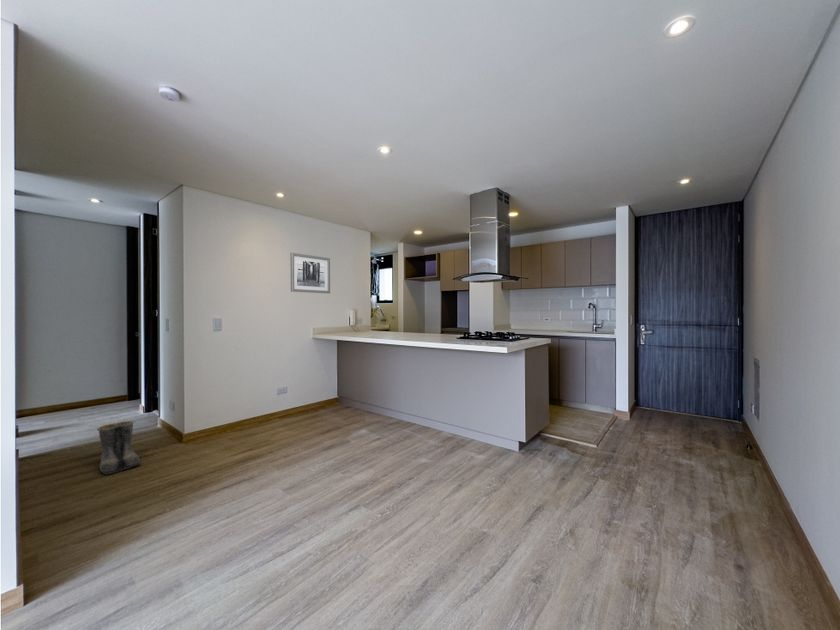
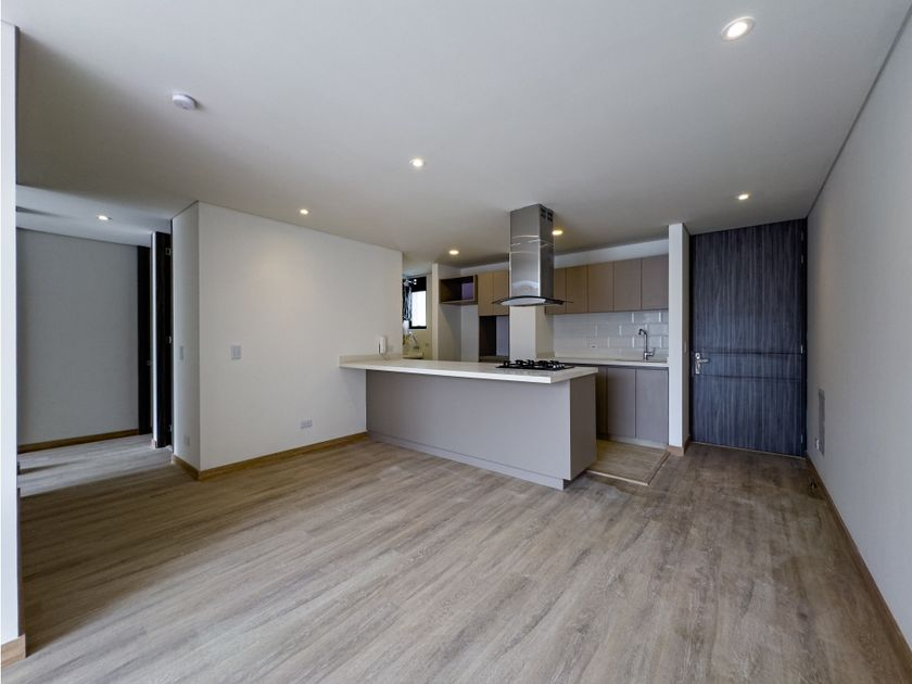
- wall art (311, 274)
- boots (118, 445)
